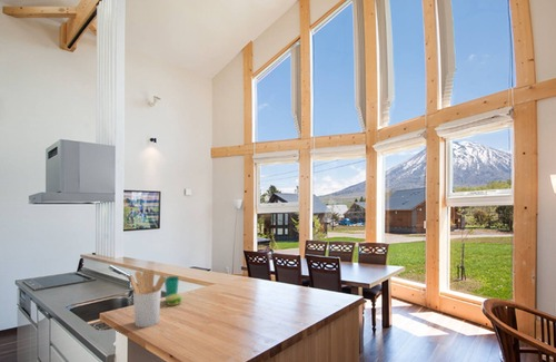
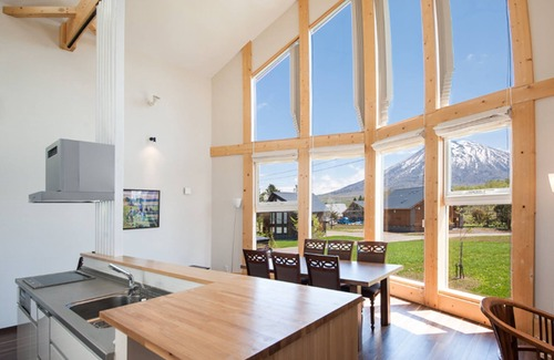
- cup (172, 291)
- utensil holder (146, 295)
